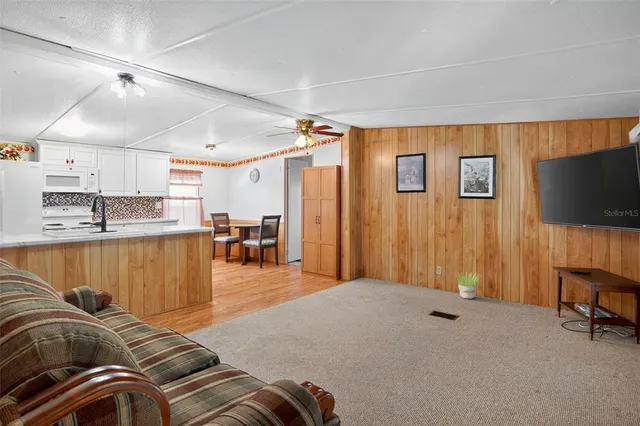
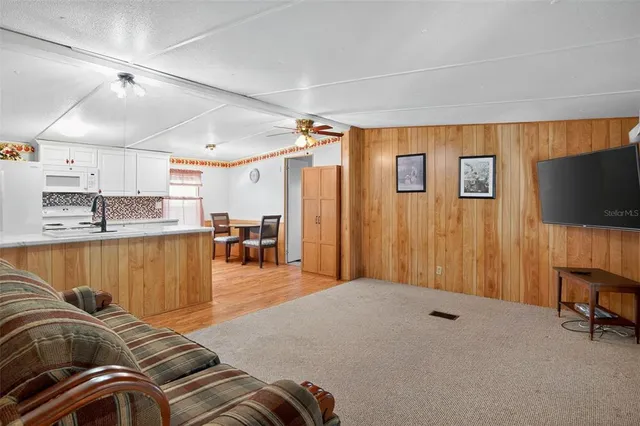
- potted plant (467, 285)
